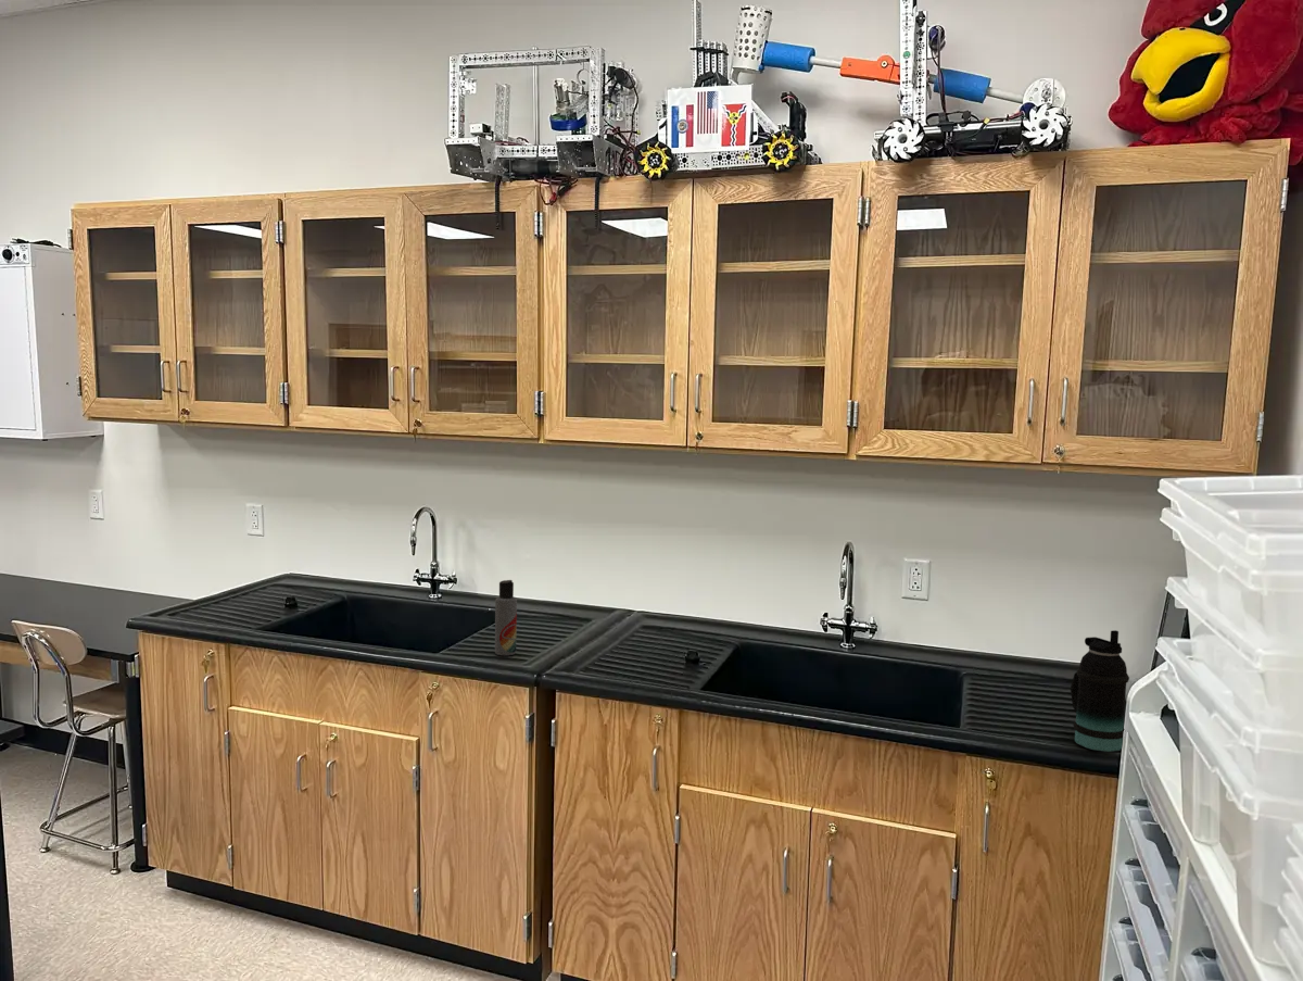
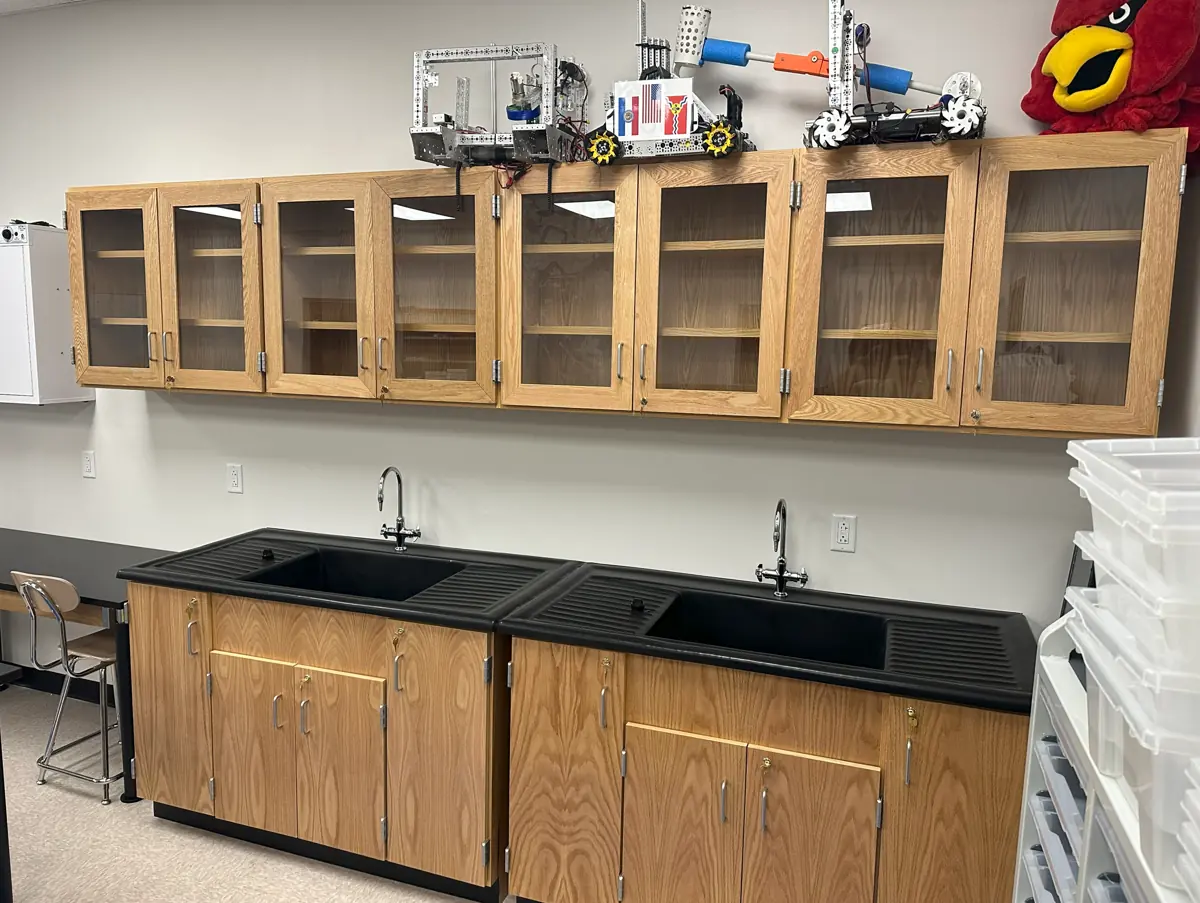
- lotion bottle (505, 616)
- bottle (1096, 683)
